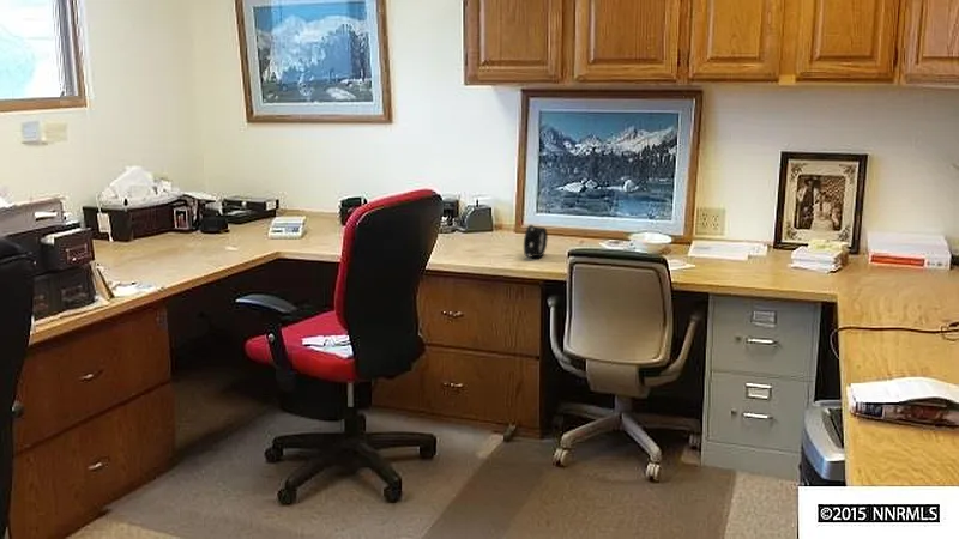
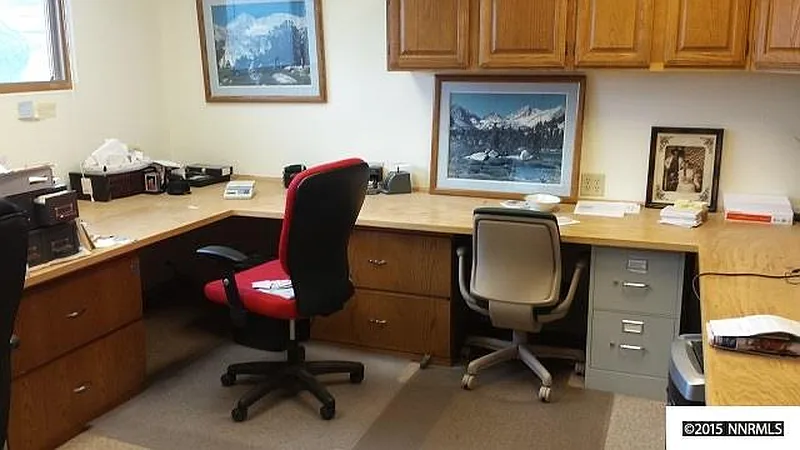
- alarm clock (535, 241)
